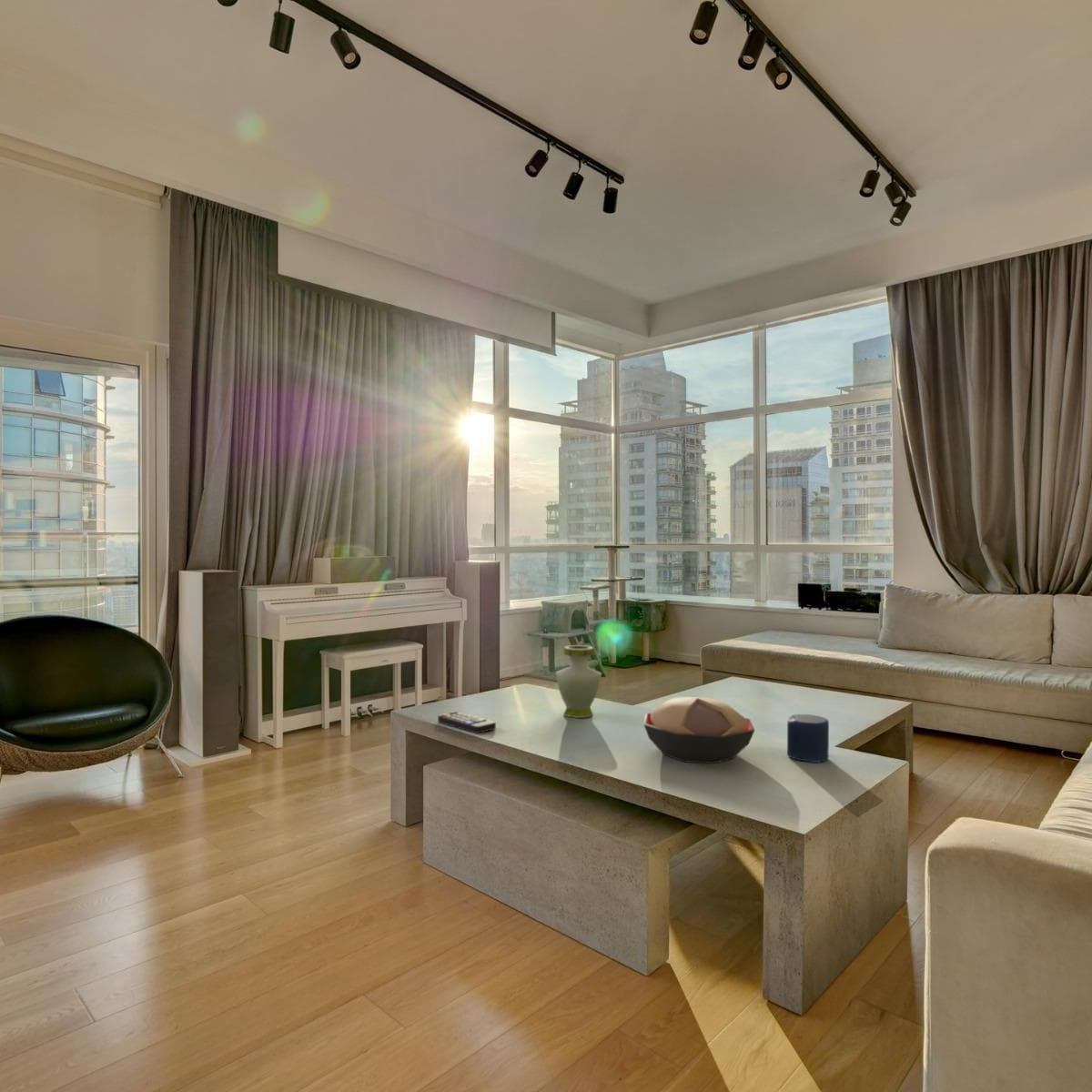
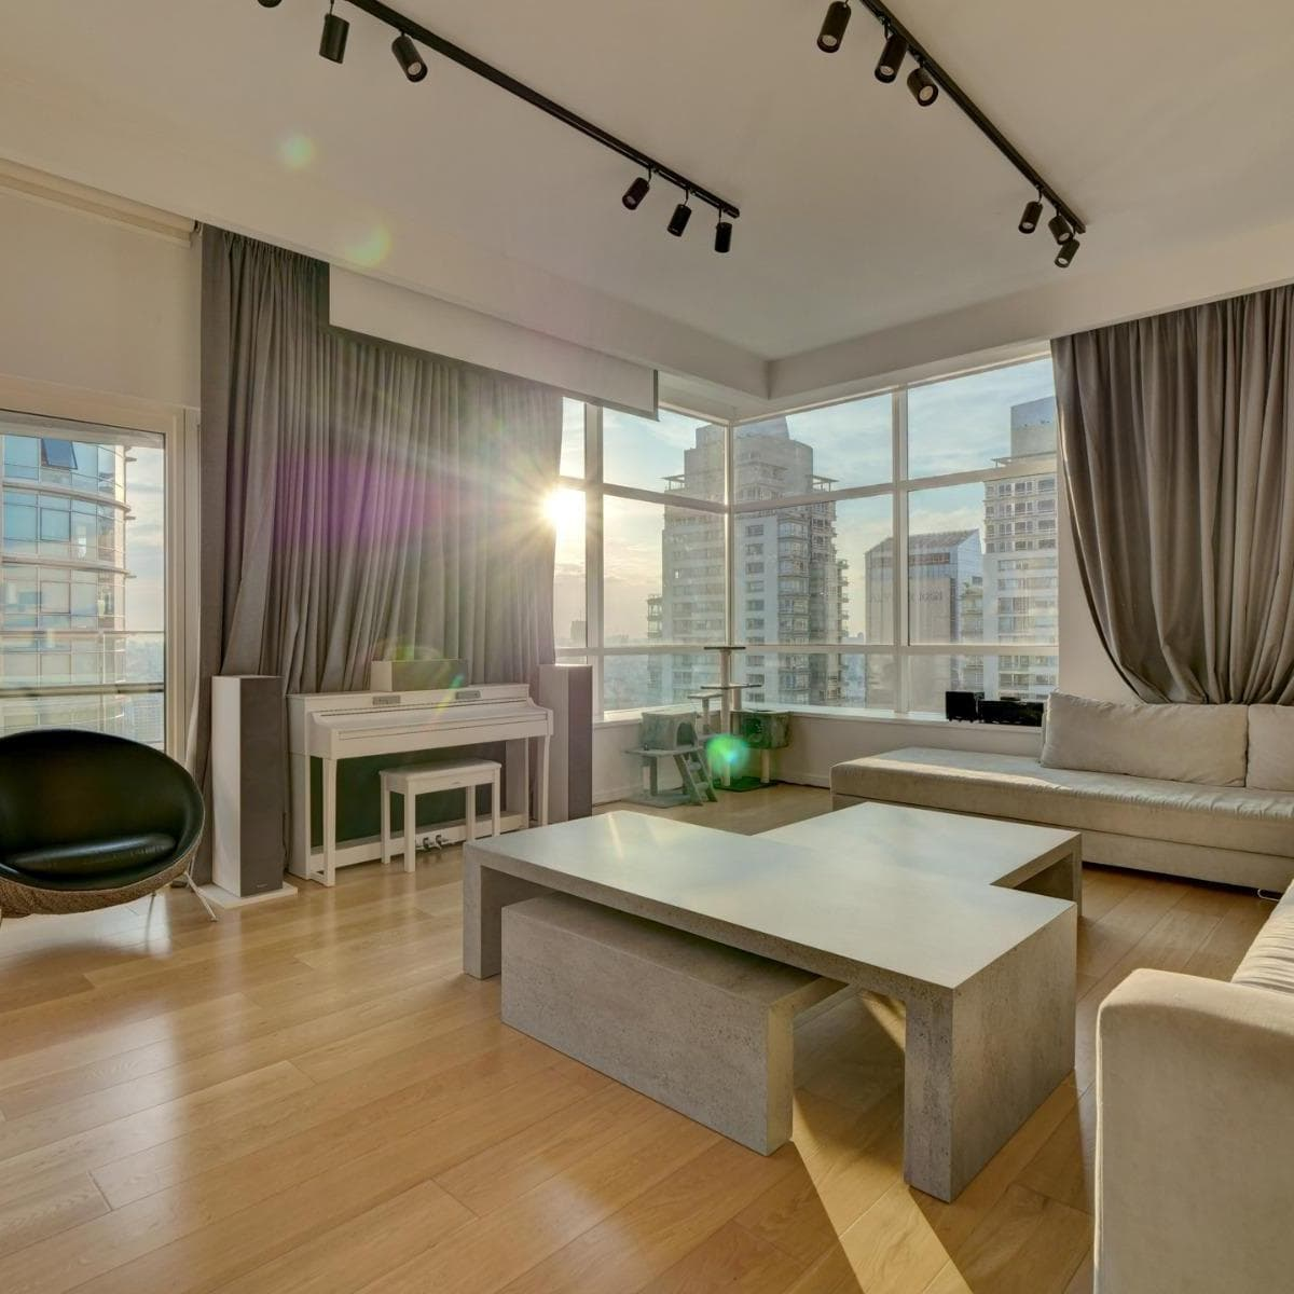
- remote control (466, 721)
- decorative bowl (697, 724)
- vase (578, 681)
- candle (807, 737)
